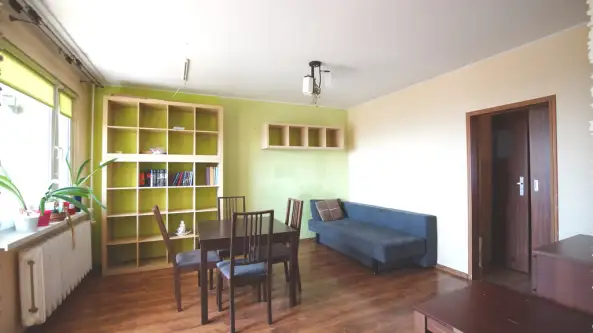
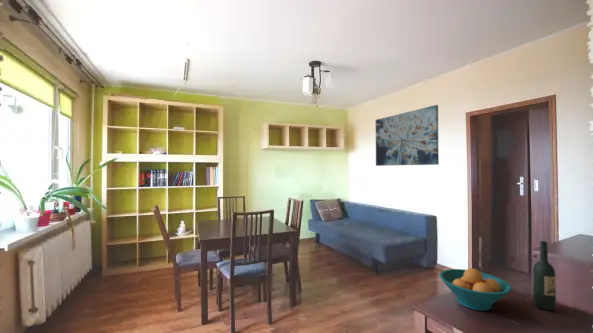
+ fruit bowl (473, 286)
+ wall art (402, 139)
+ wine bottle (544, 274)
